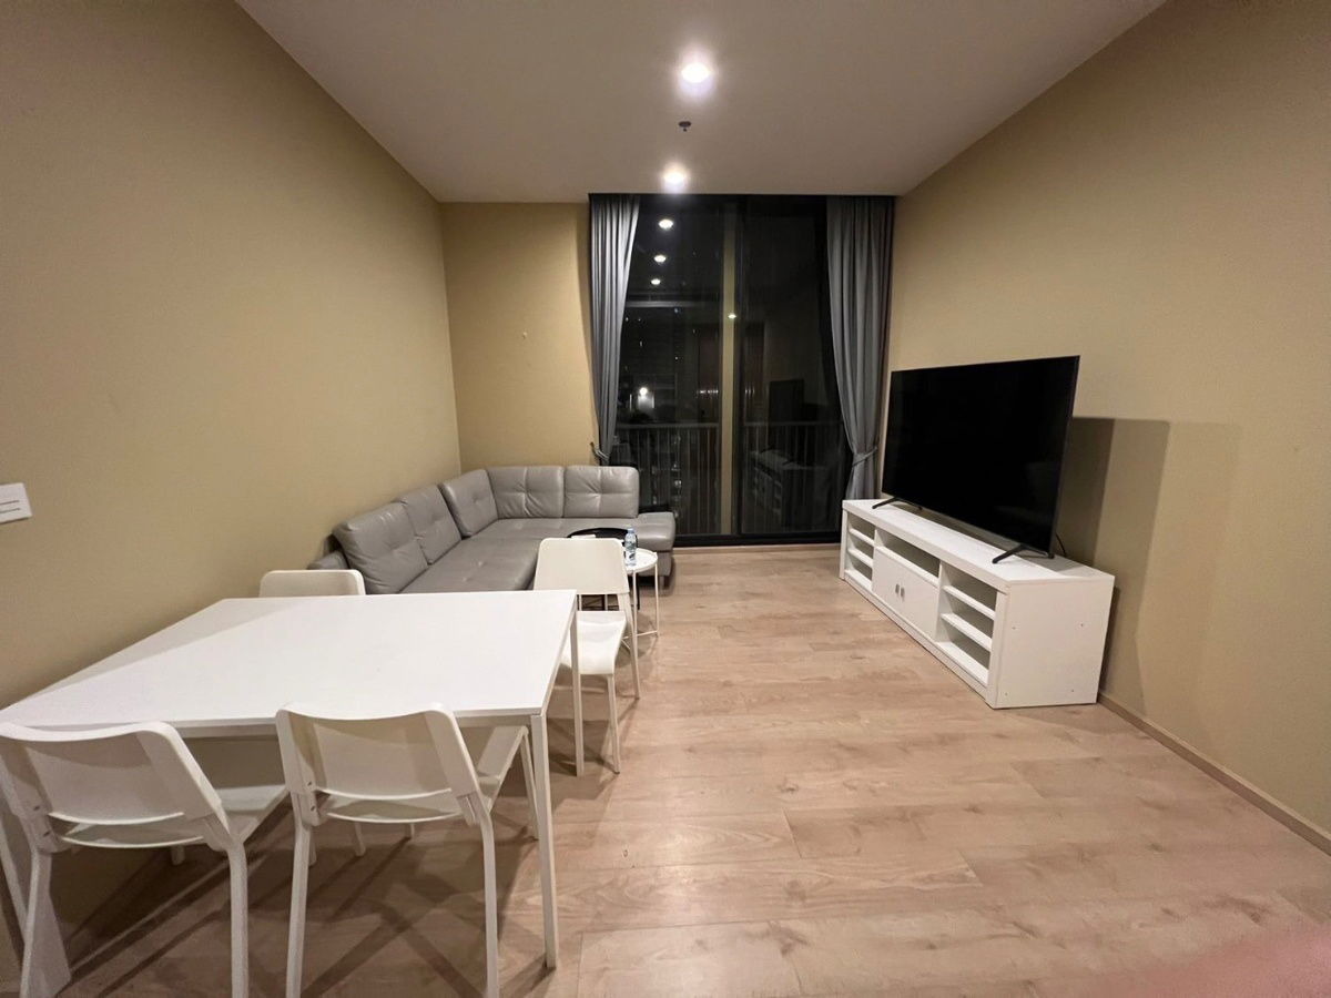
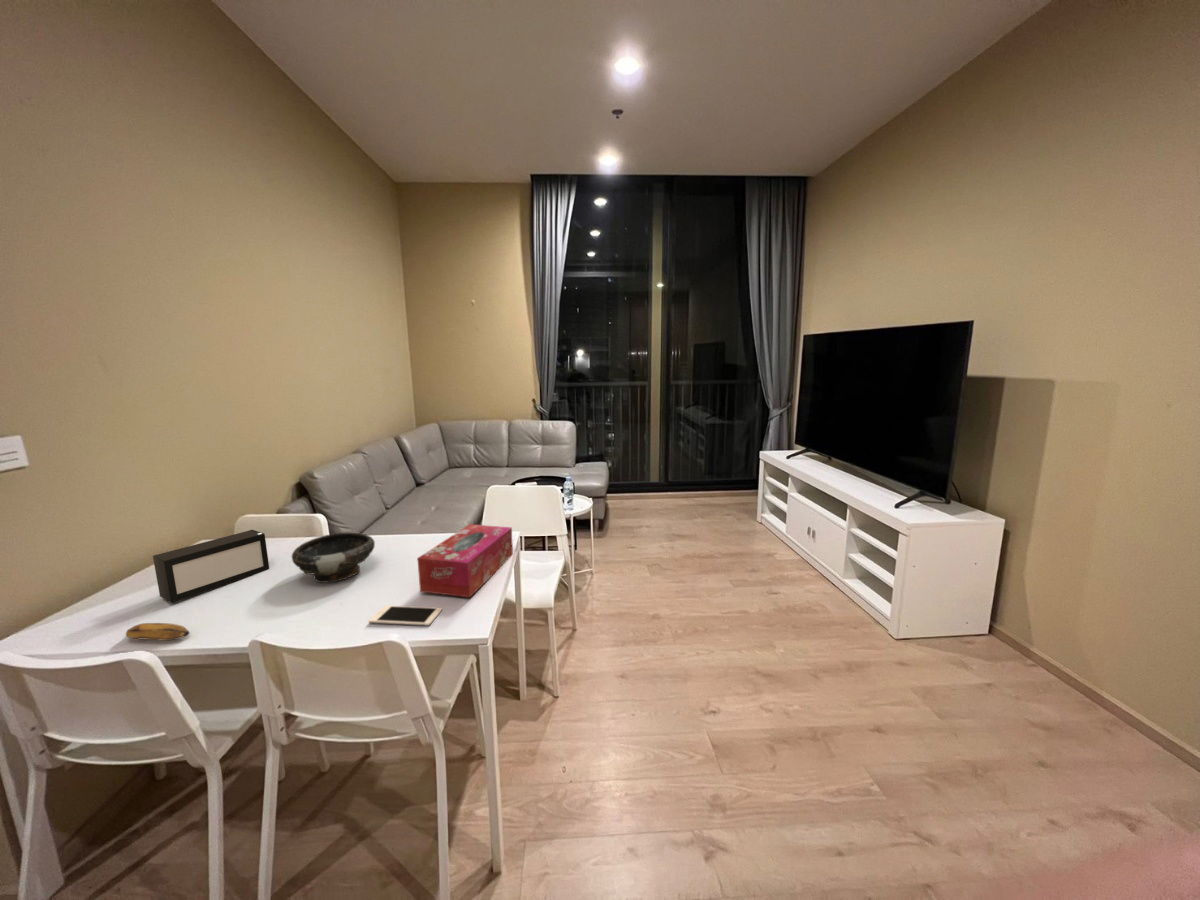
+ speaker (215, 563)
+ banana (151, 630)
+ bowl (335, 558)
+ tissue box (469, 557)
+ cell phone (406, 615)
